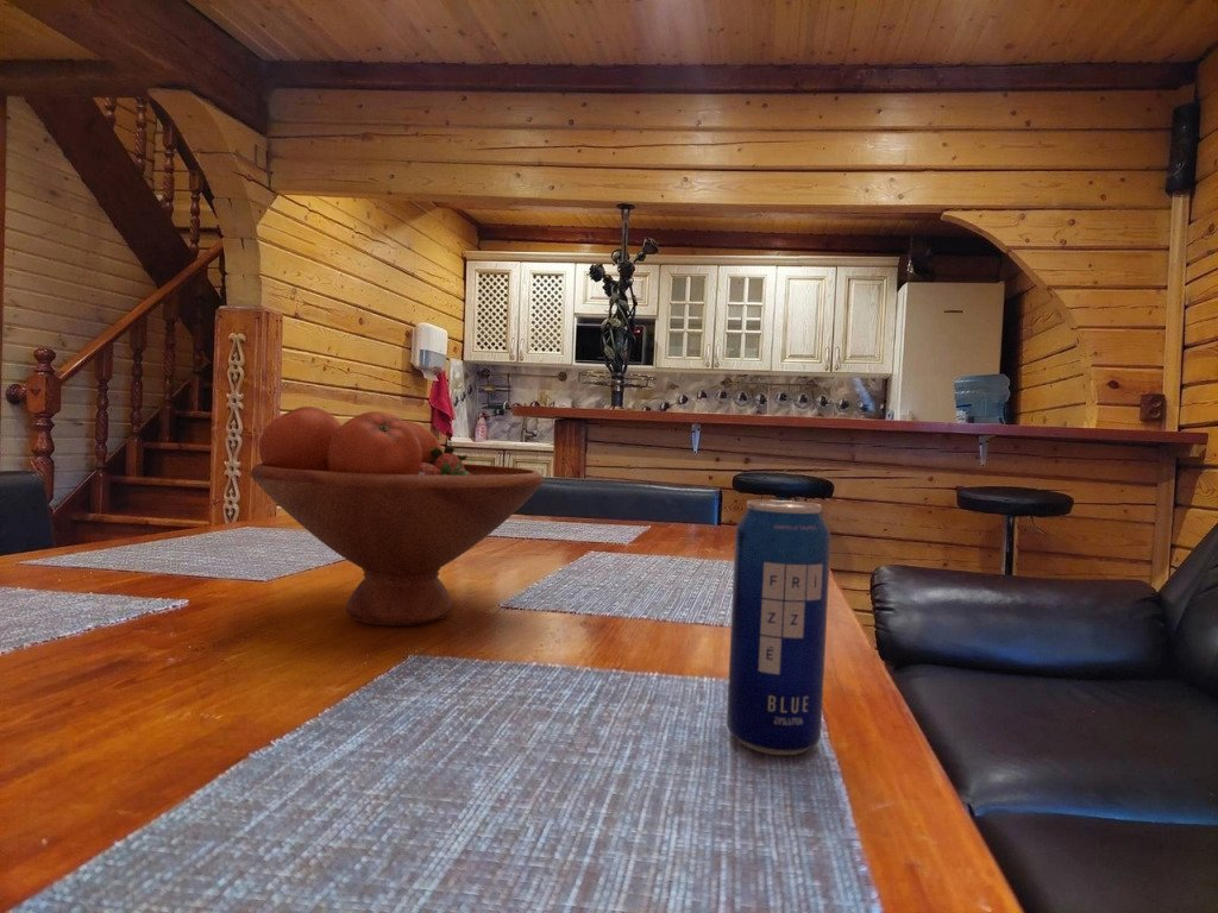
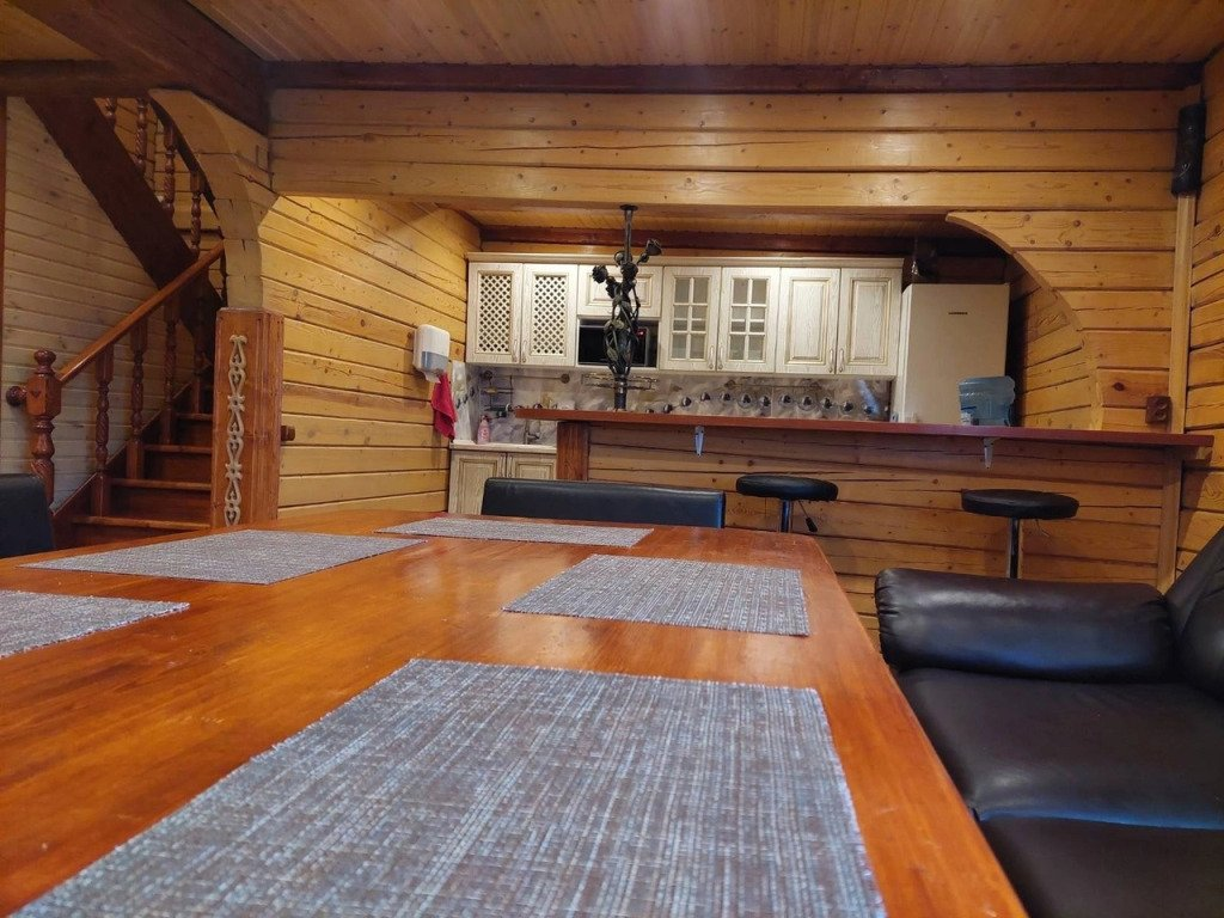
- beverage can (778, 622)
- fruit bowl (403, 514)
